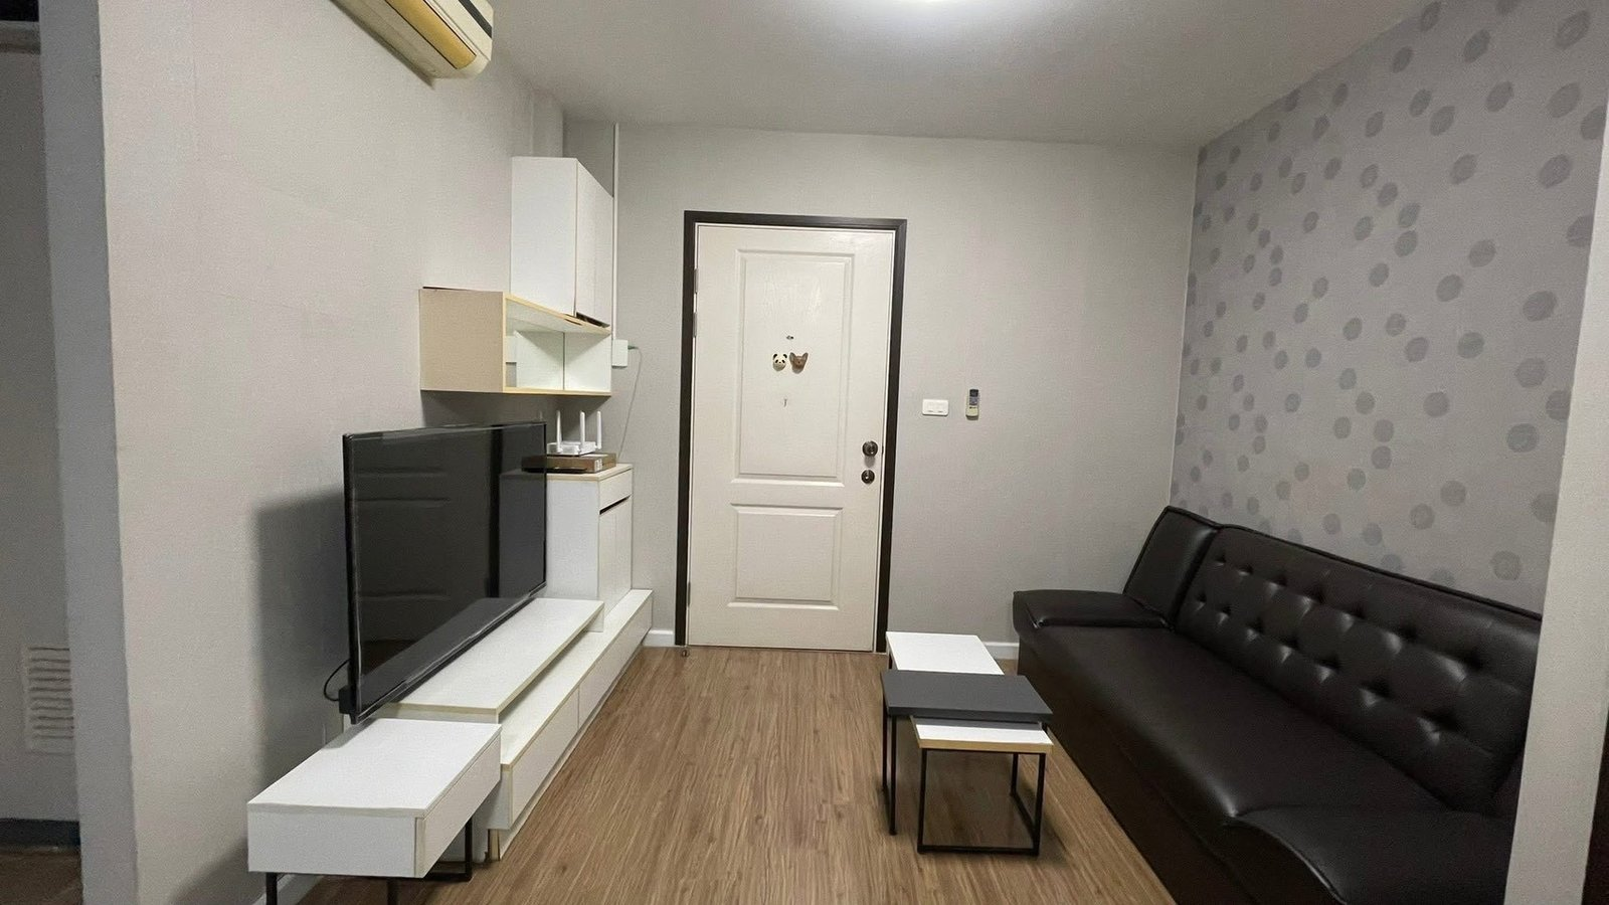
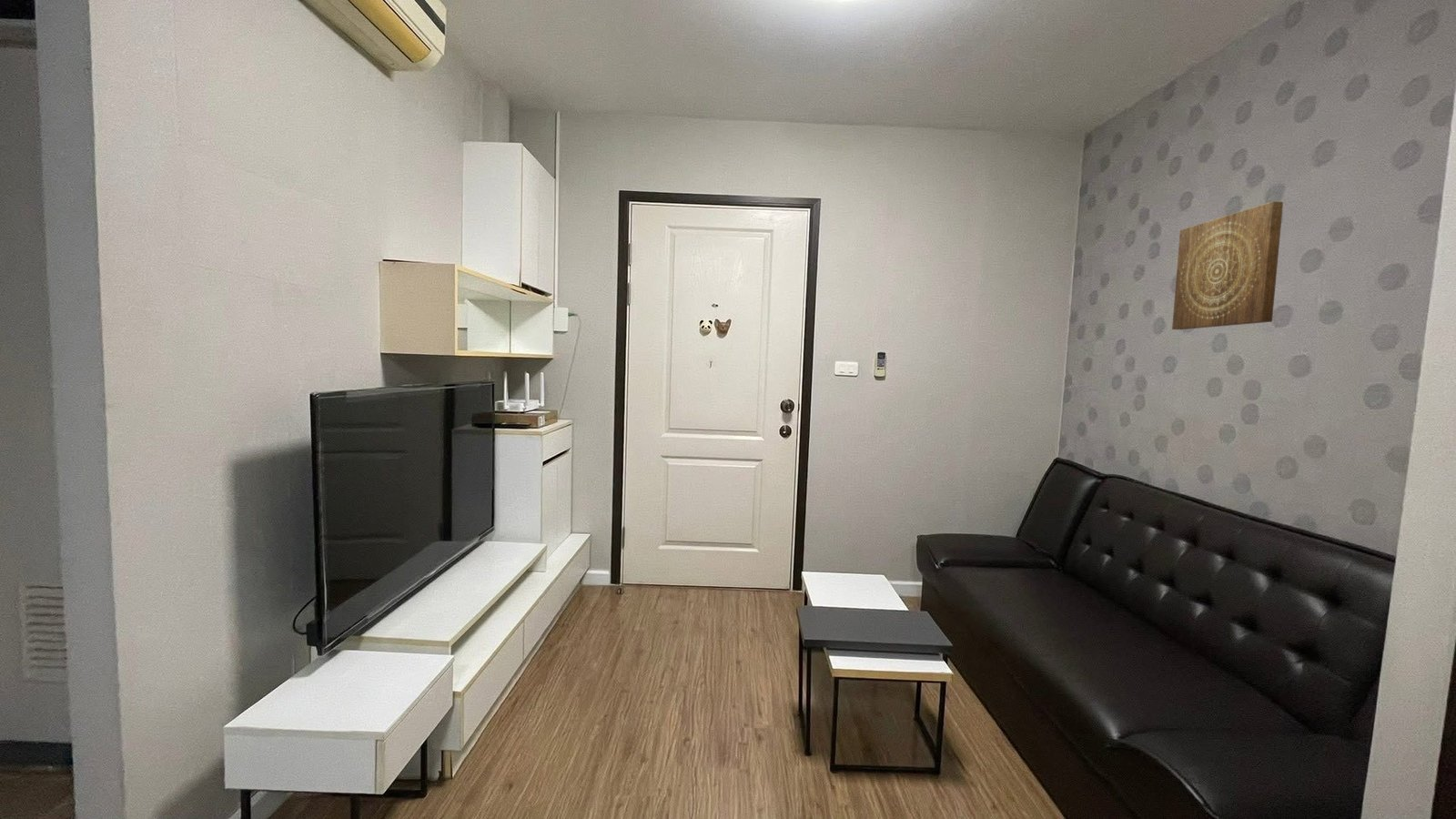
+ wall art (1221, 271)
